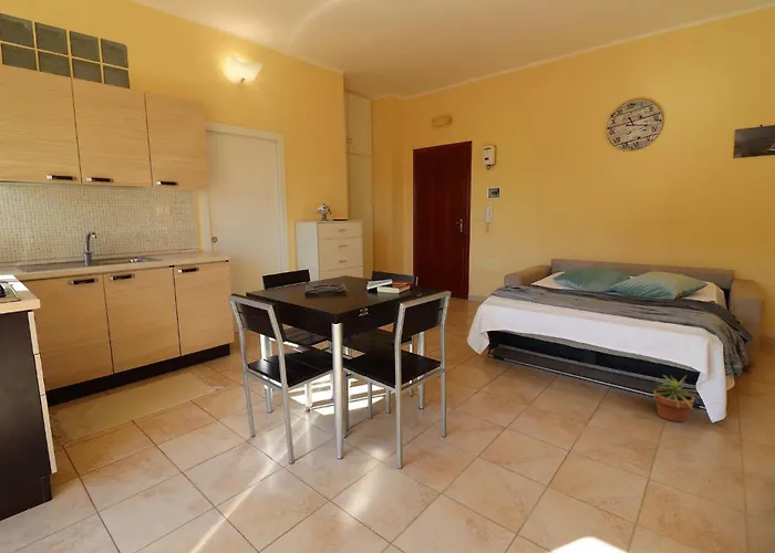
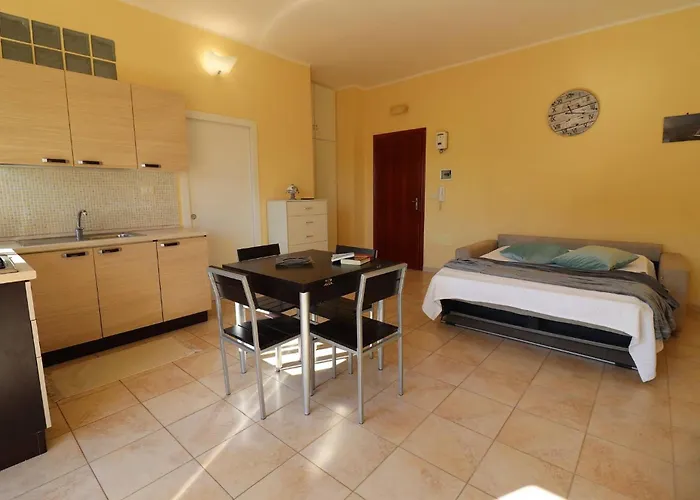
- potted plant (674, 397)
